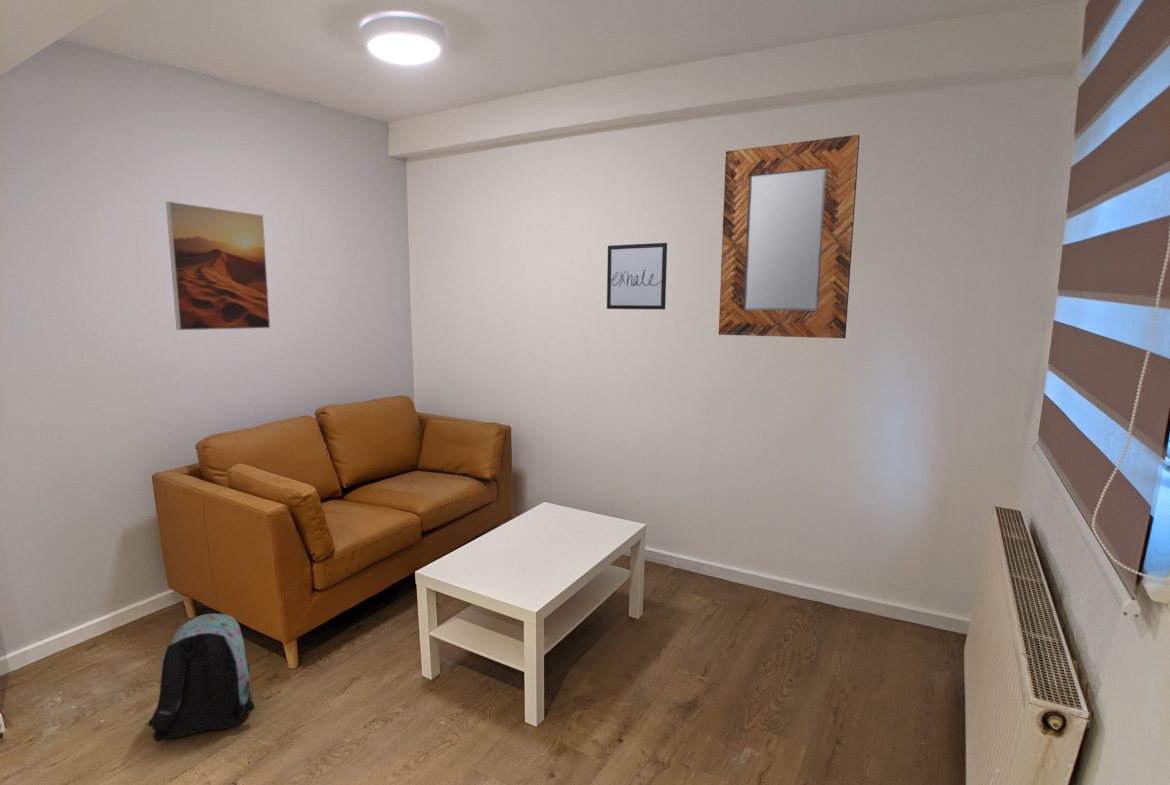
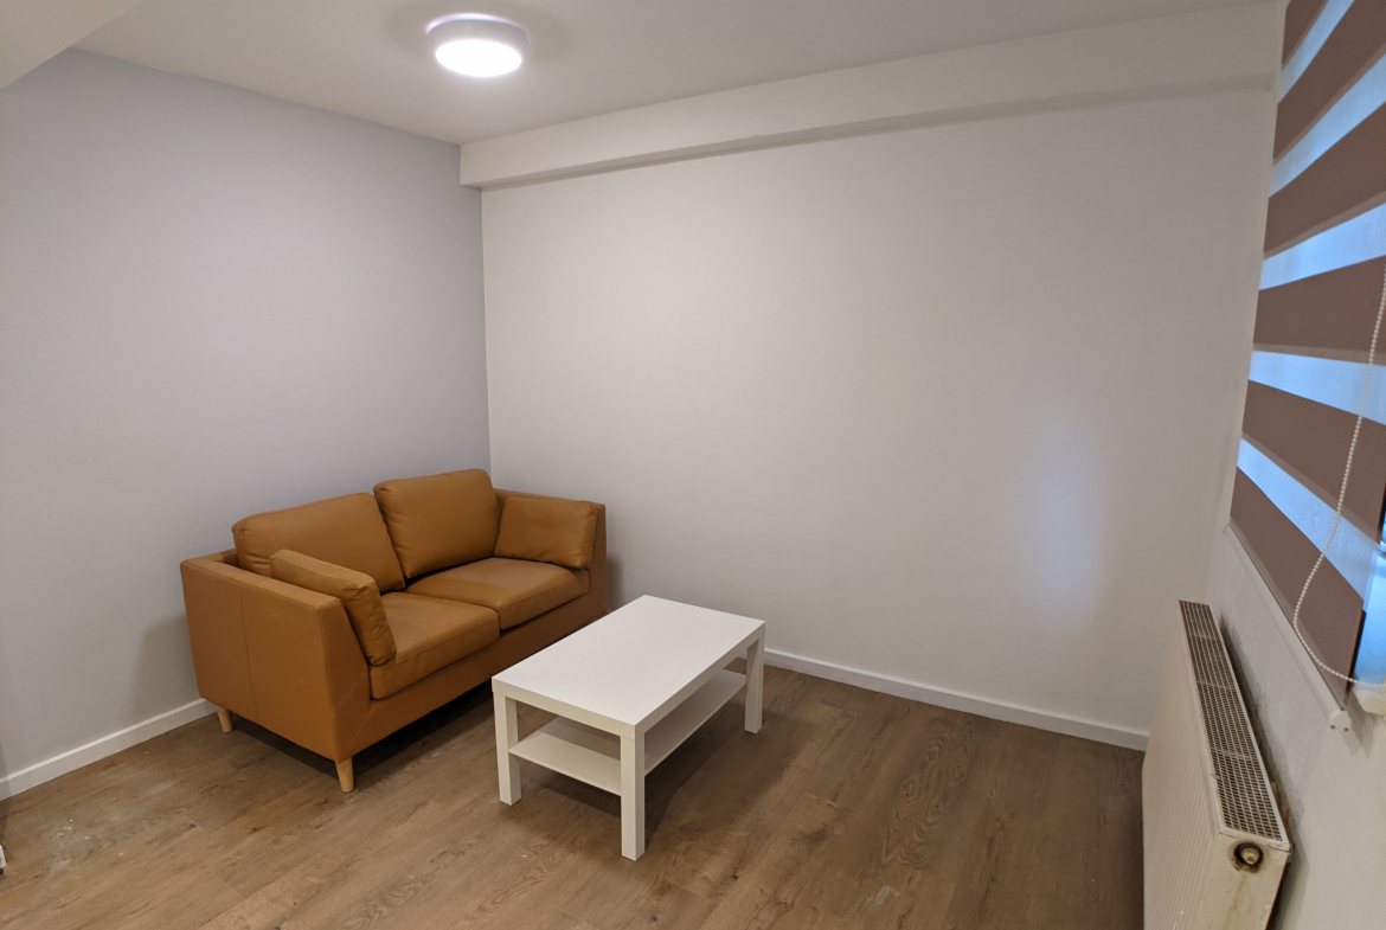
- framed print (221, 269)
- home mirror (784, 242)
- wall art (636, 277)
- backpack (203, 671)
